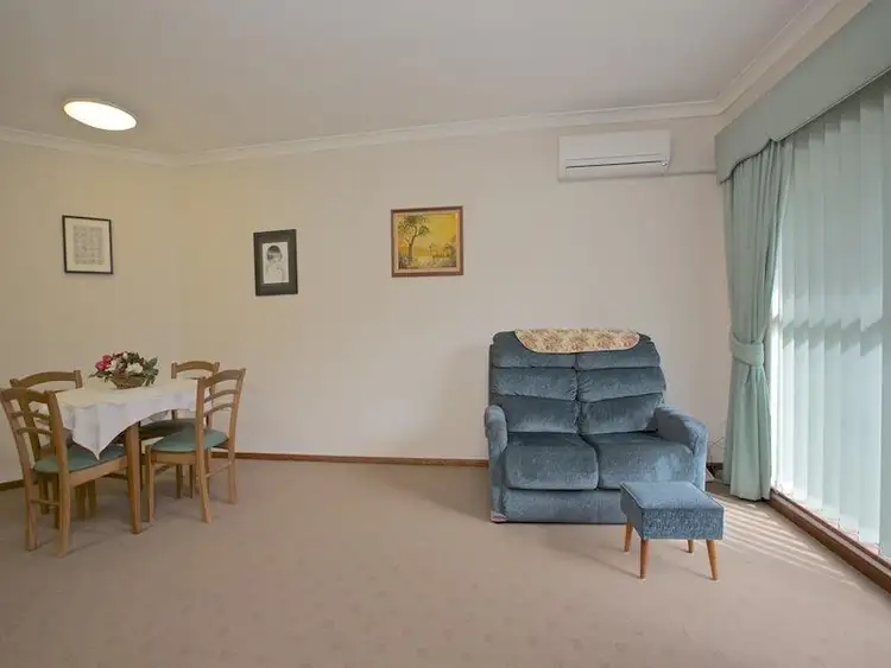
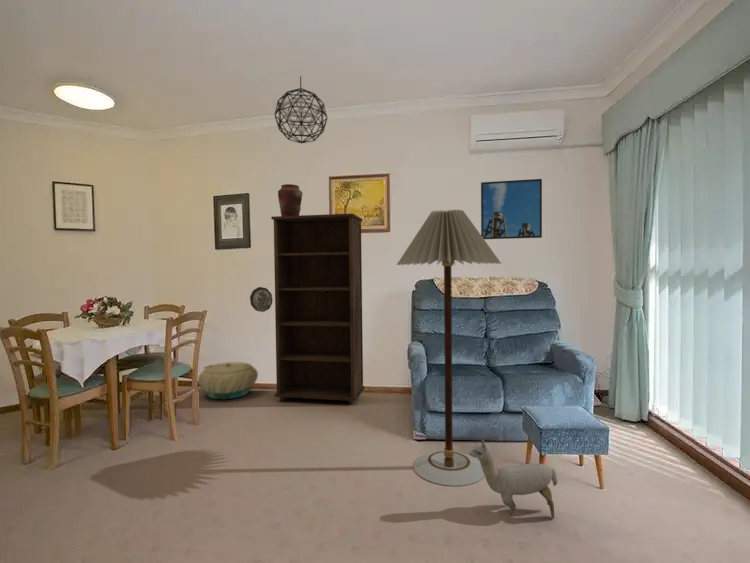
+ floor lamp (448, 340)
+ decorative plate (261, 299)
+ pendant light (301, 109)
+ basket (228, 378)
+ plush toy (512, 475)
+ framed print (510, 209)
+ bookcase (319, 308)
+ vase (290, 201)
